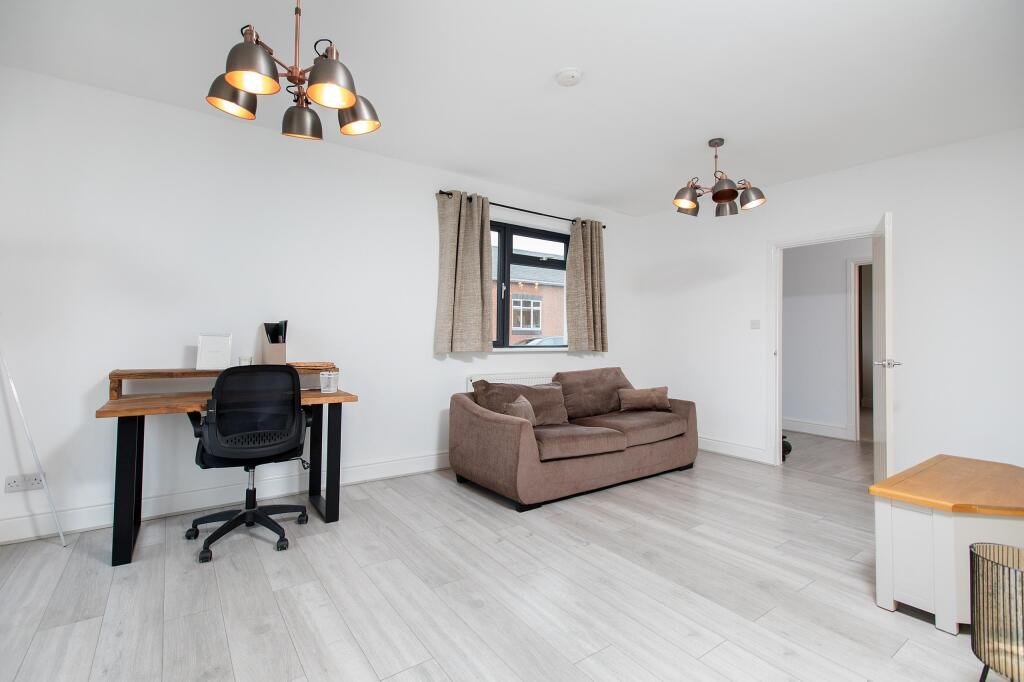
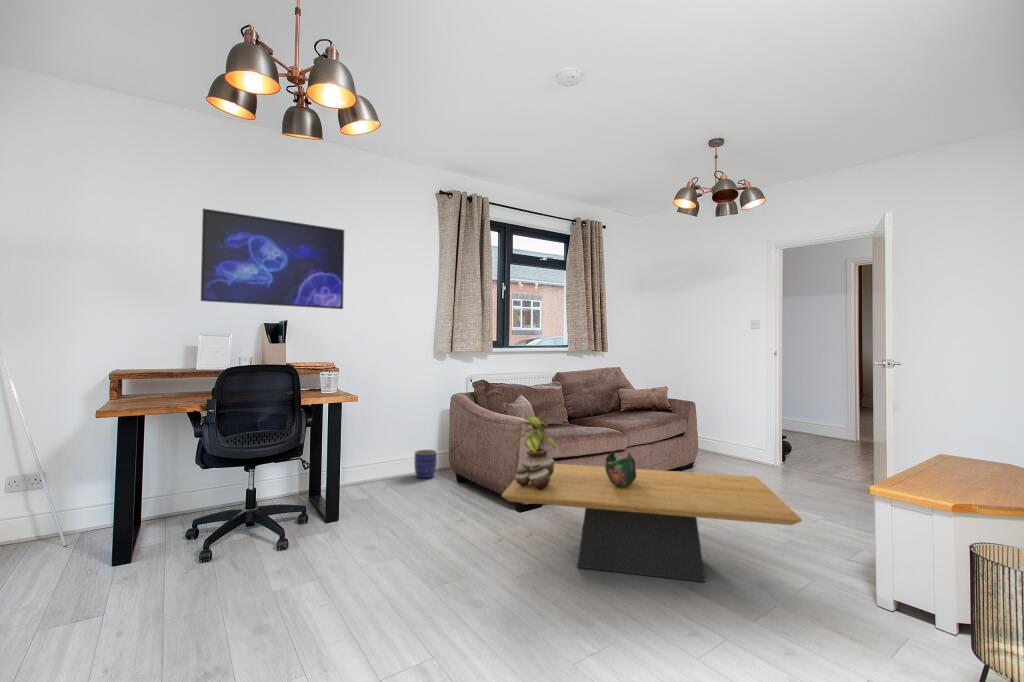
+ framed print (278, 262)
+ planter (425, 464)
+ potted plant (533, 449)
+ coffee table (638, 522)
+ decorative bowl (620, 468)
